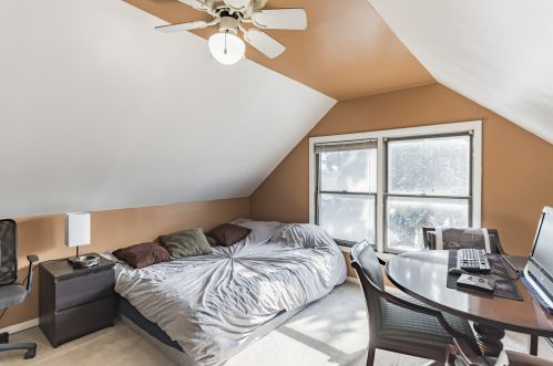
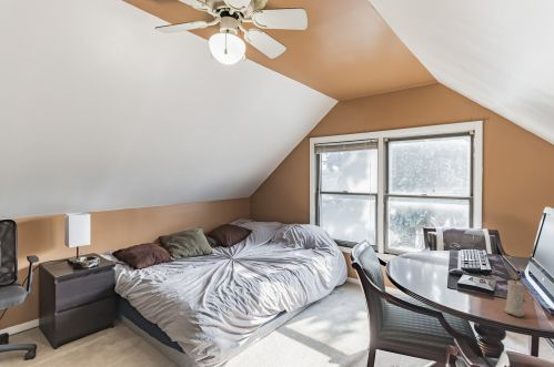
+ candle (514, 296)
